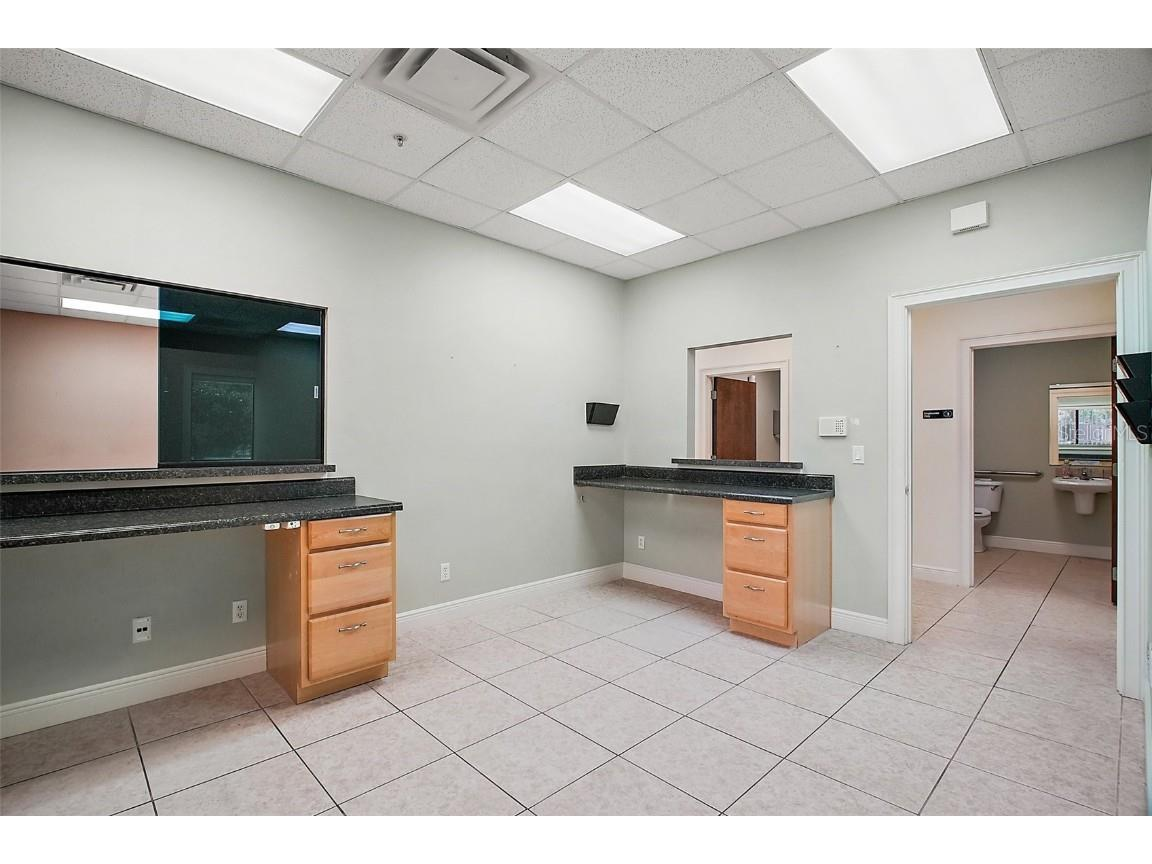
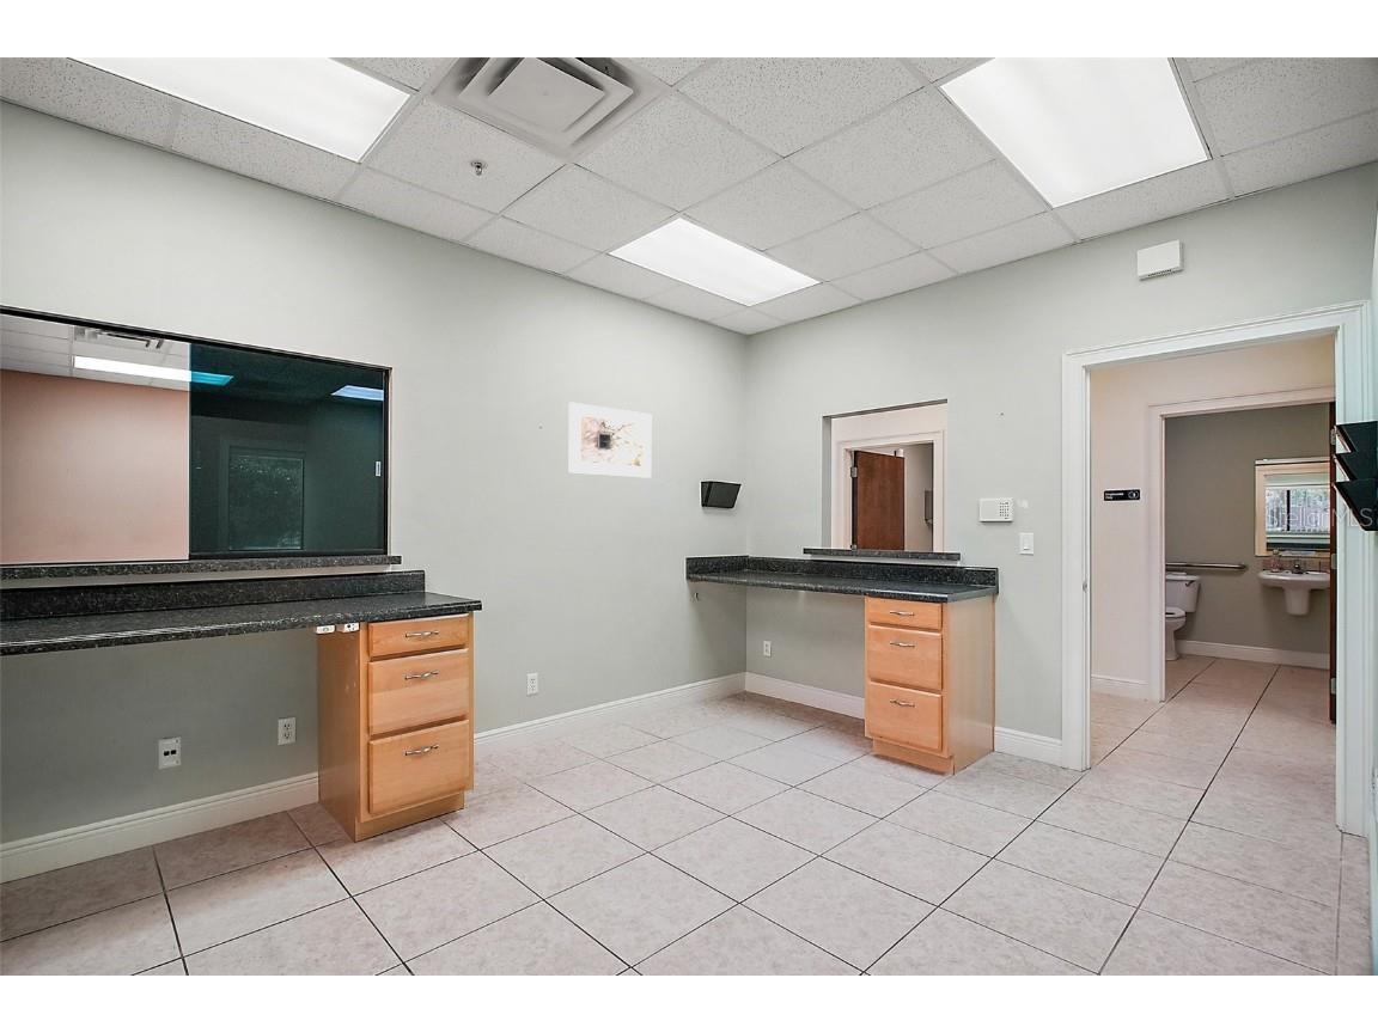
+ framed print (611, 441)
